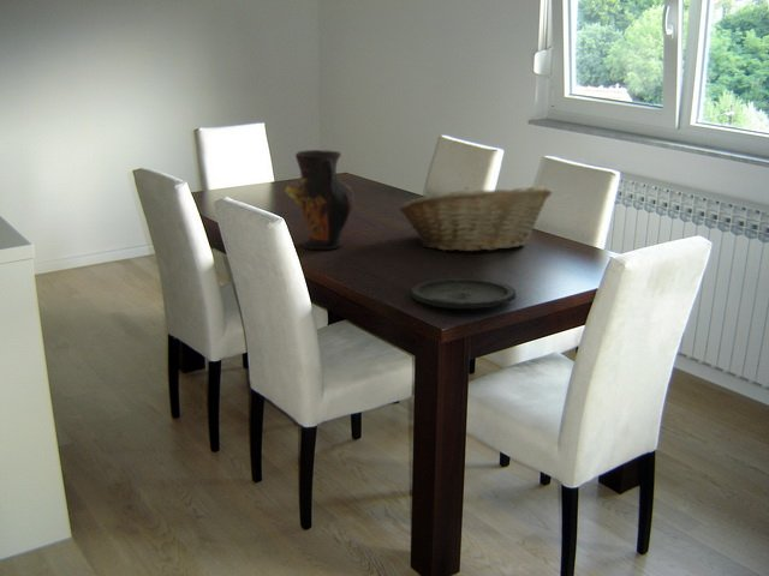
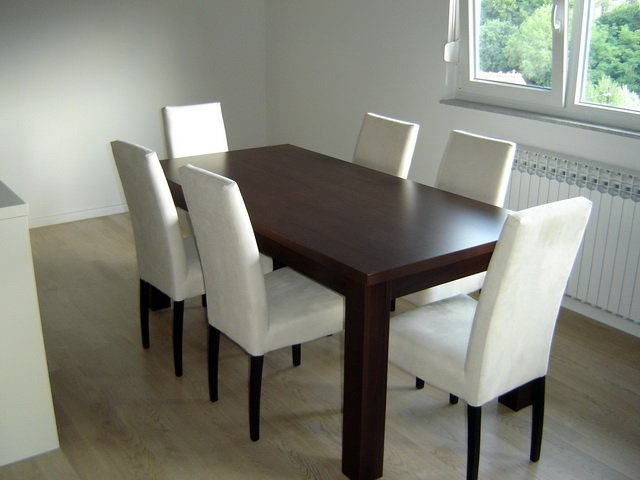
- fruit basket (476, 212)
- vase (320, 199)
- plate (463, 293)
